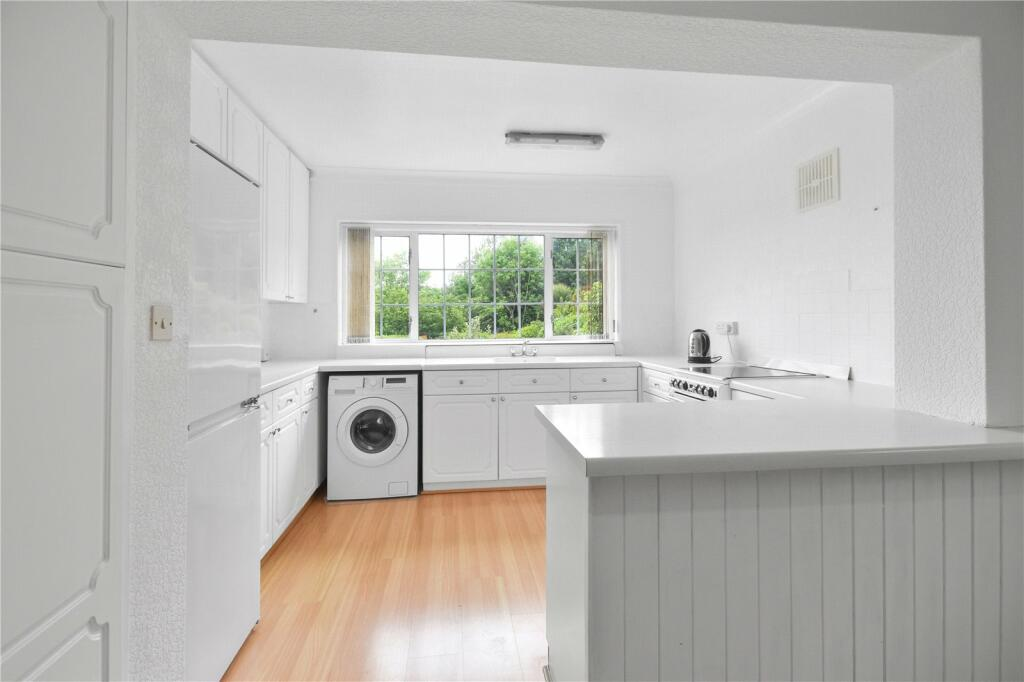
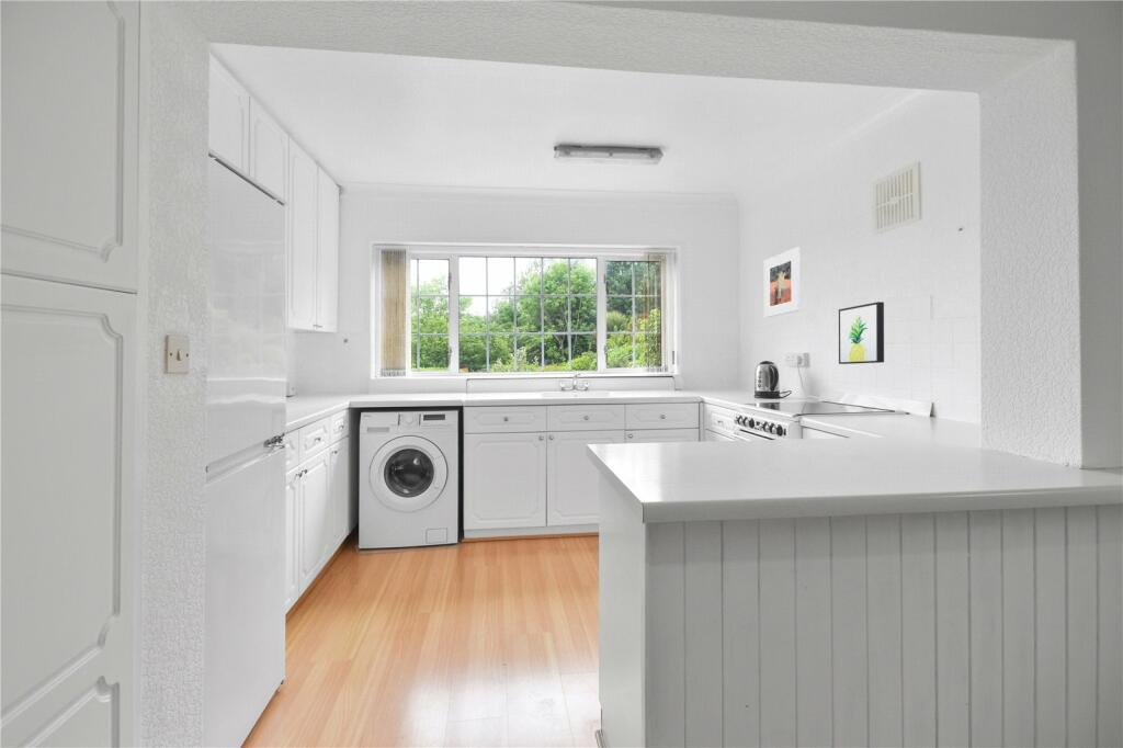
+ wall art (860, 335)
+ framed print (781, 284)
